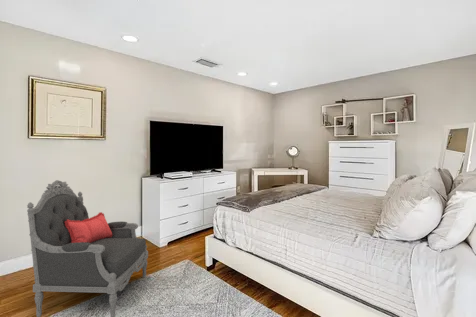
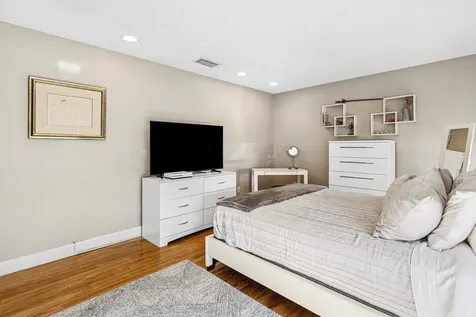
- armchair (95, 237)
